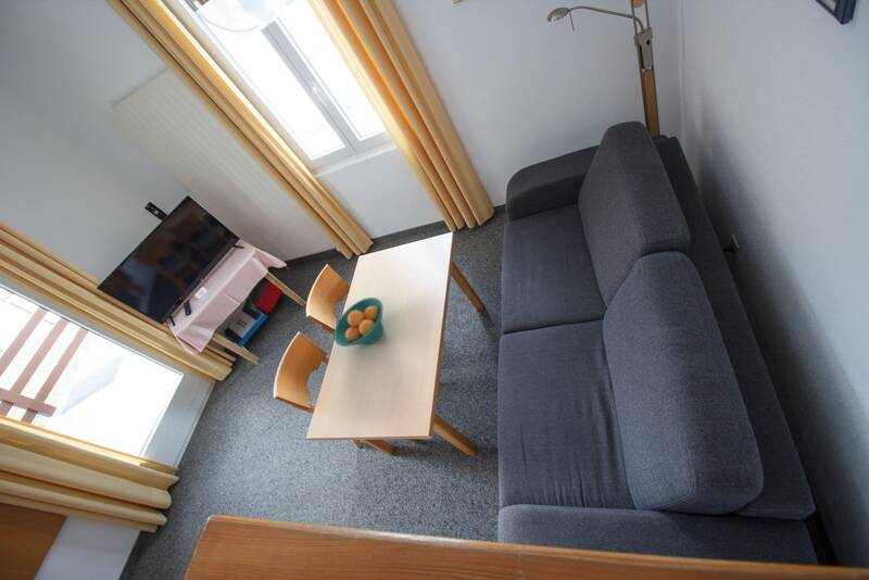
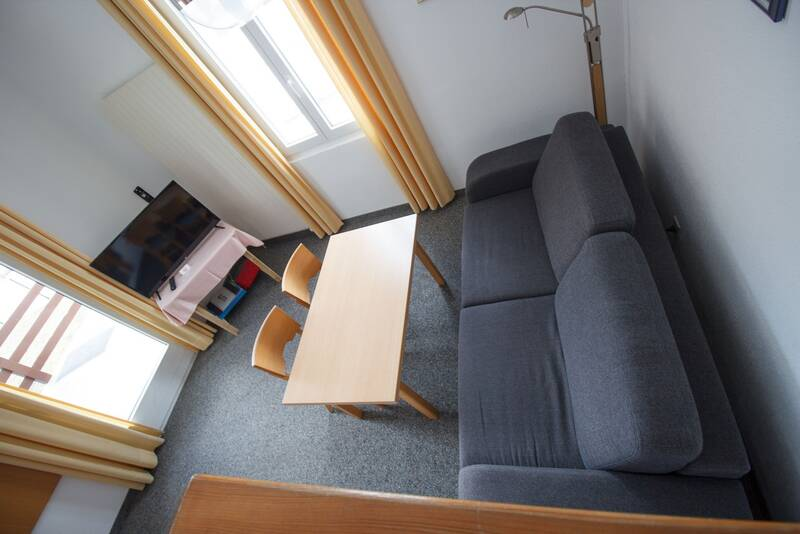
- fruit bowl (361, 324)
